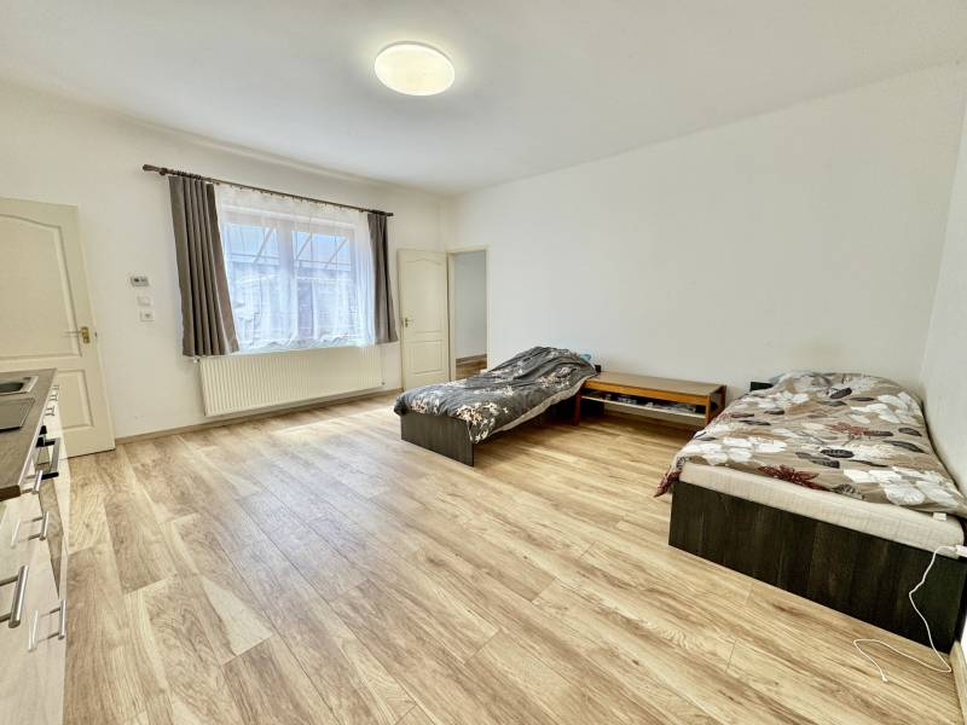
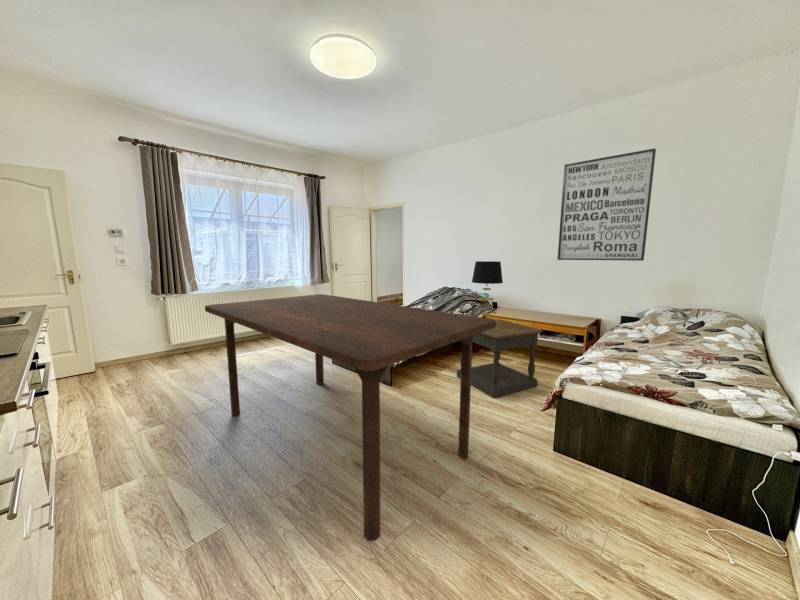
+ side table (496, 354)
+ dining table (323, 373)
+ table lamp (486, 297)
+ wall art (601, 209)
